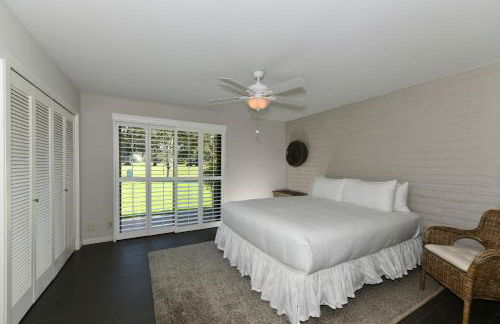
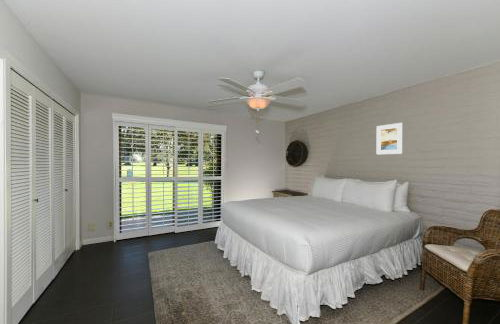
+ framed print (388, 139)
